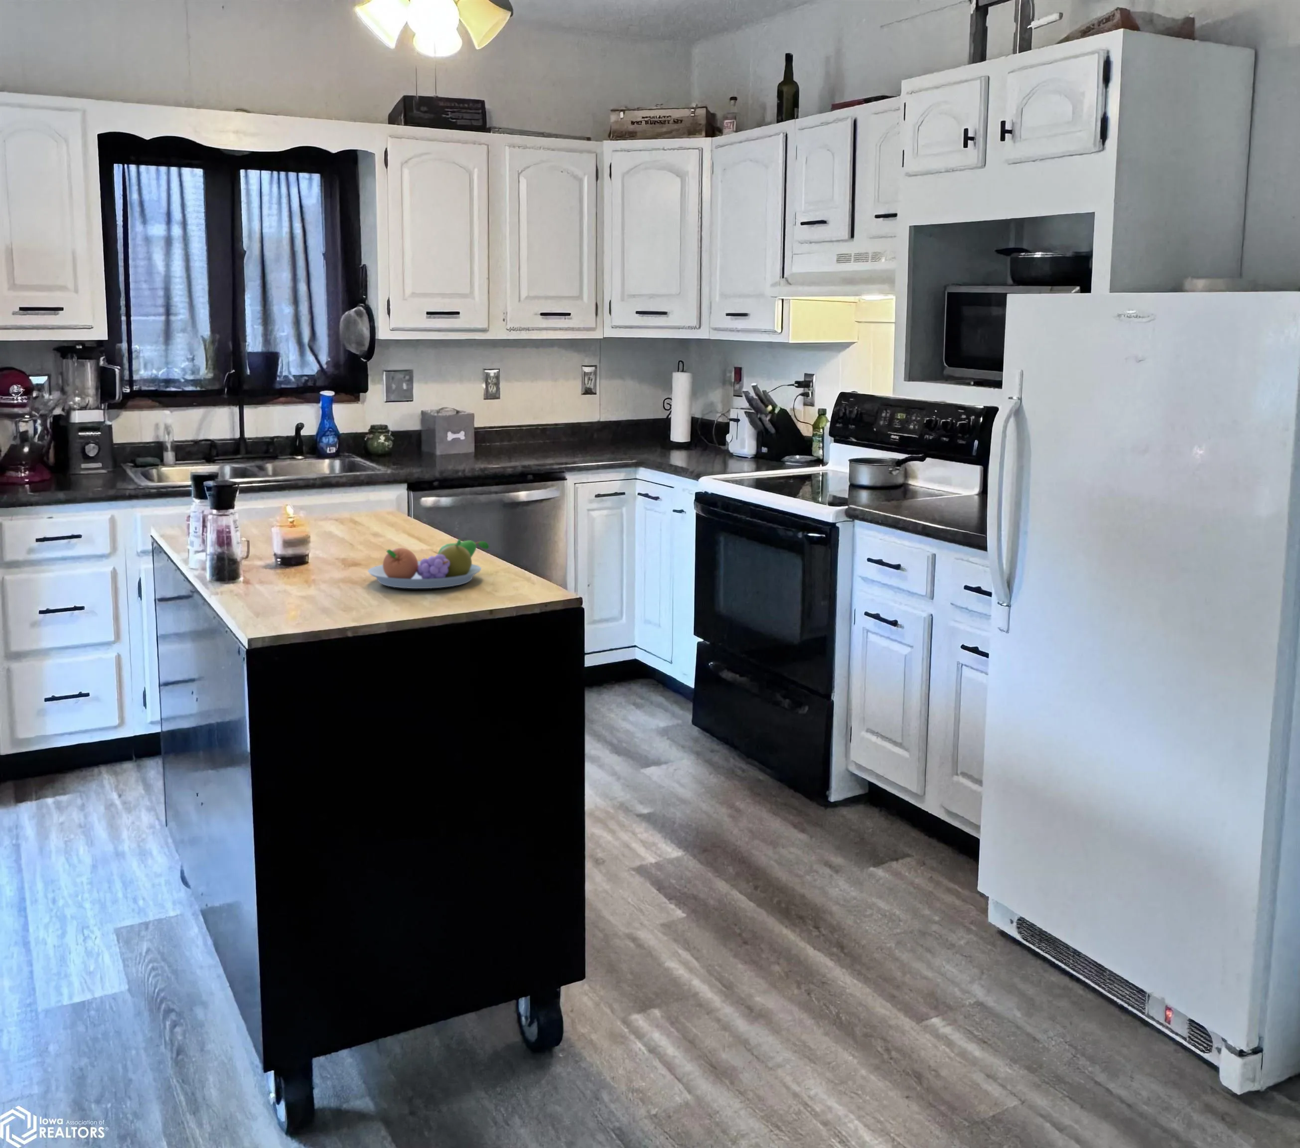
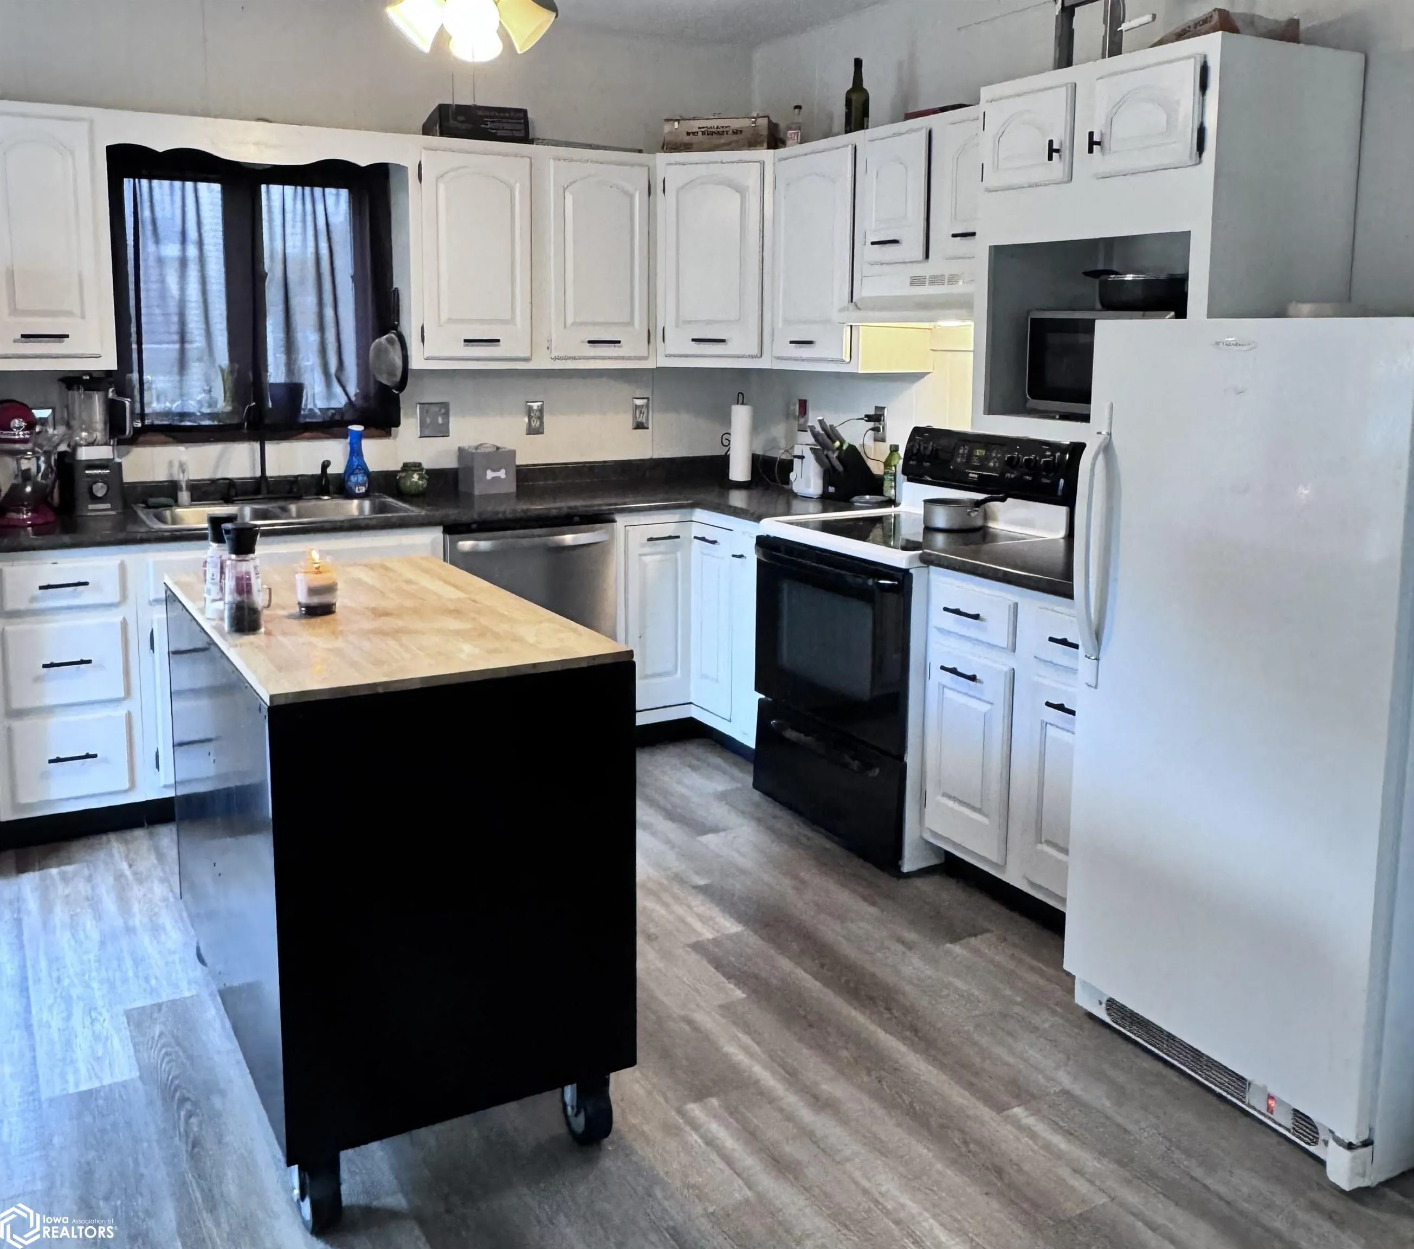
- fruit bowl (430, 558)
